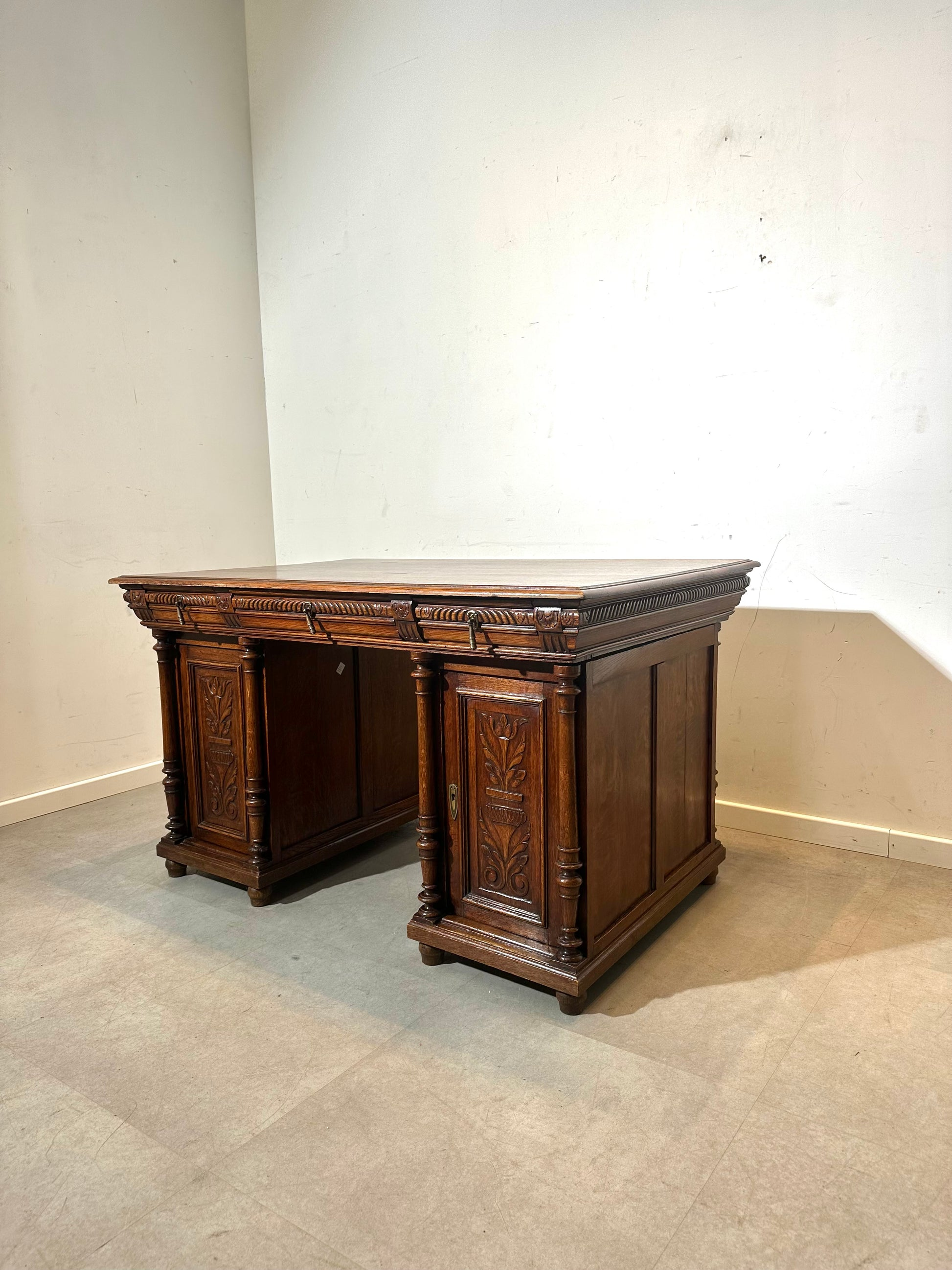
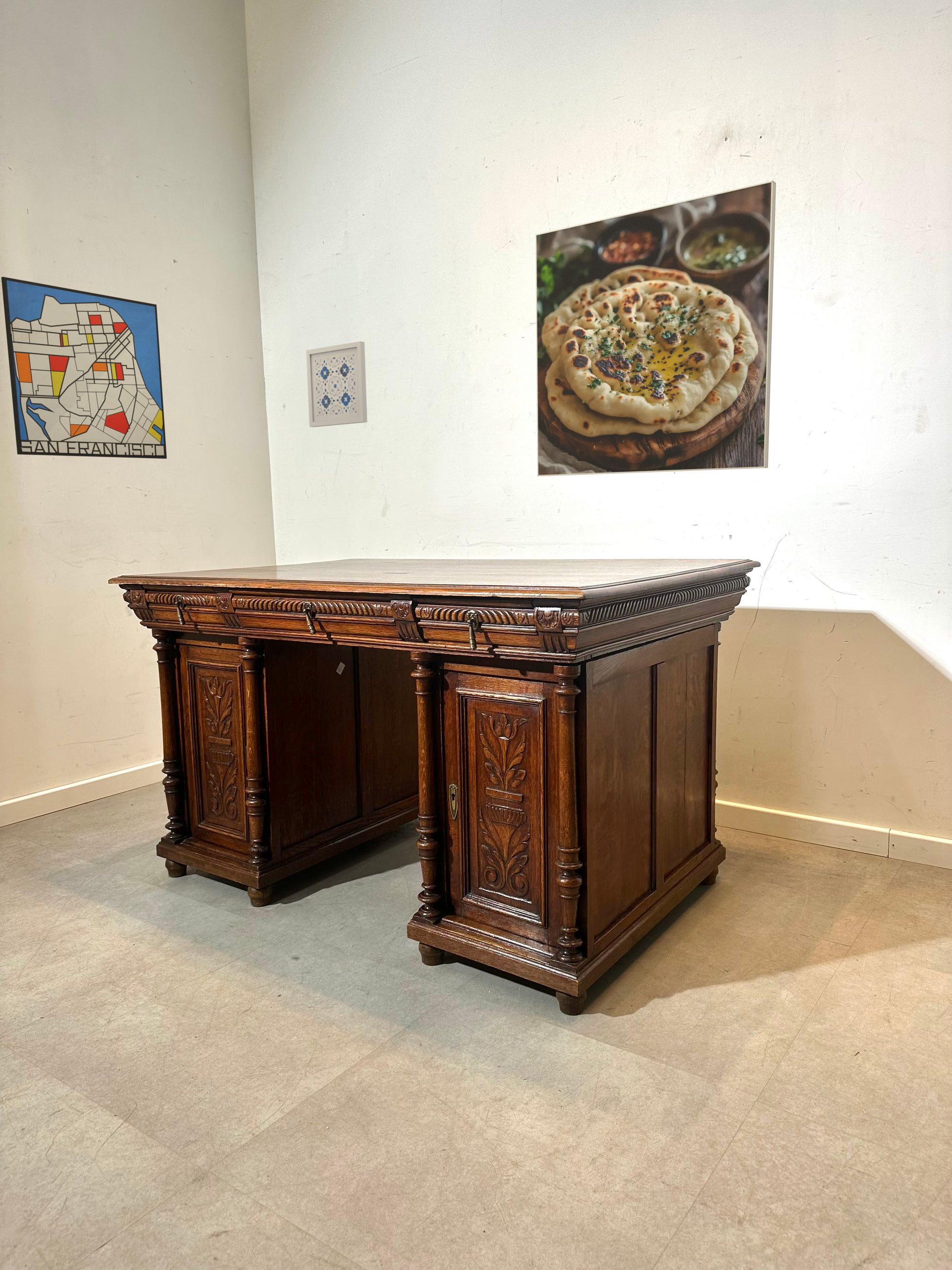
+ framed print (645, 344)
+ wall art (91, 375)
+ wall art (336, 385)
